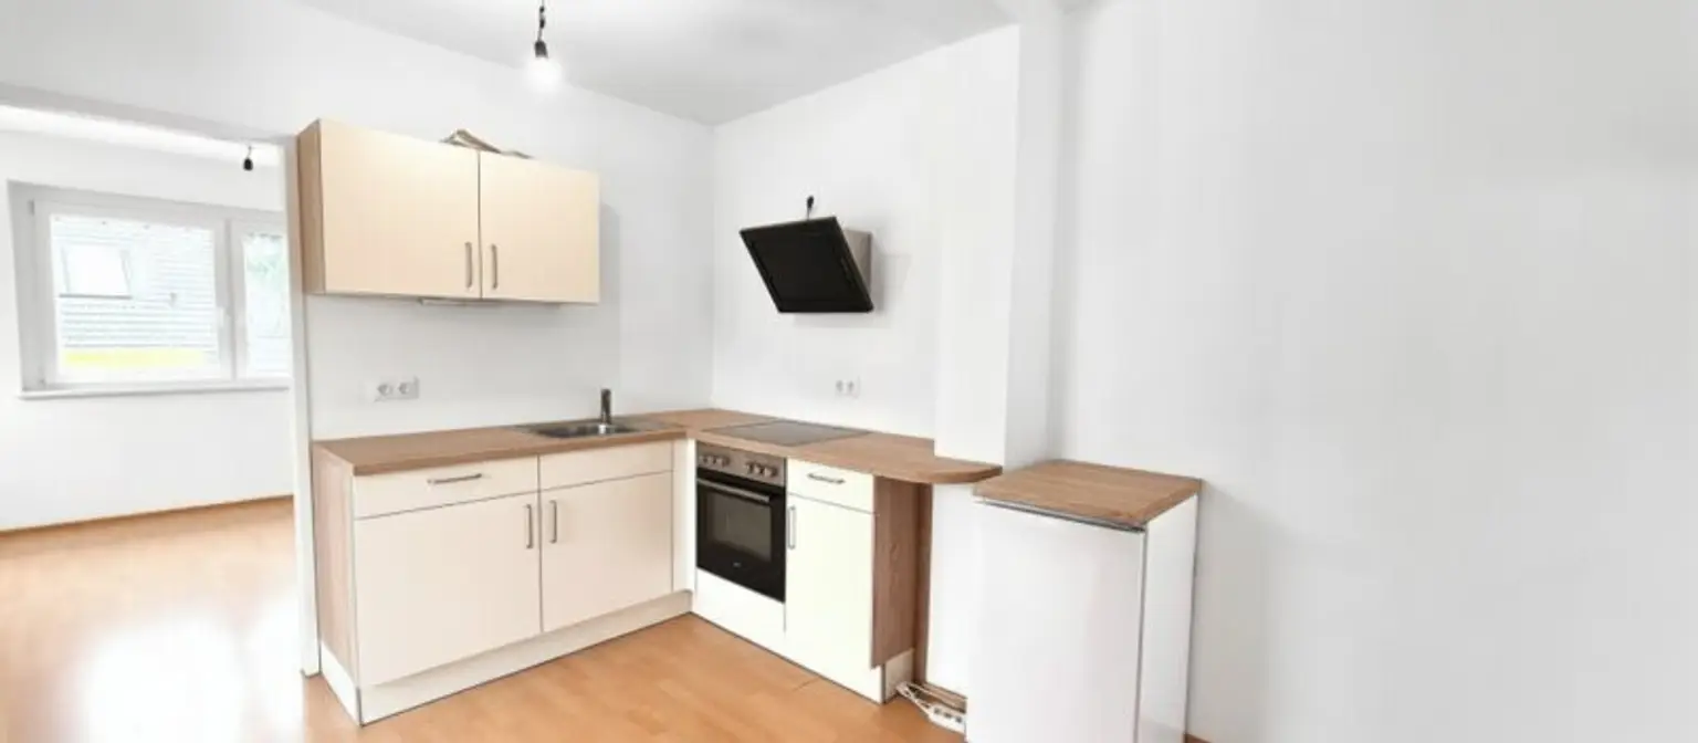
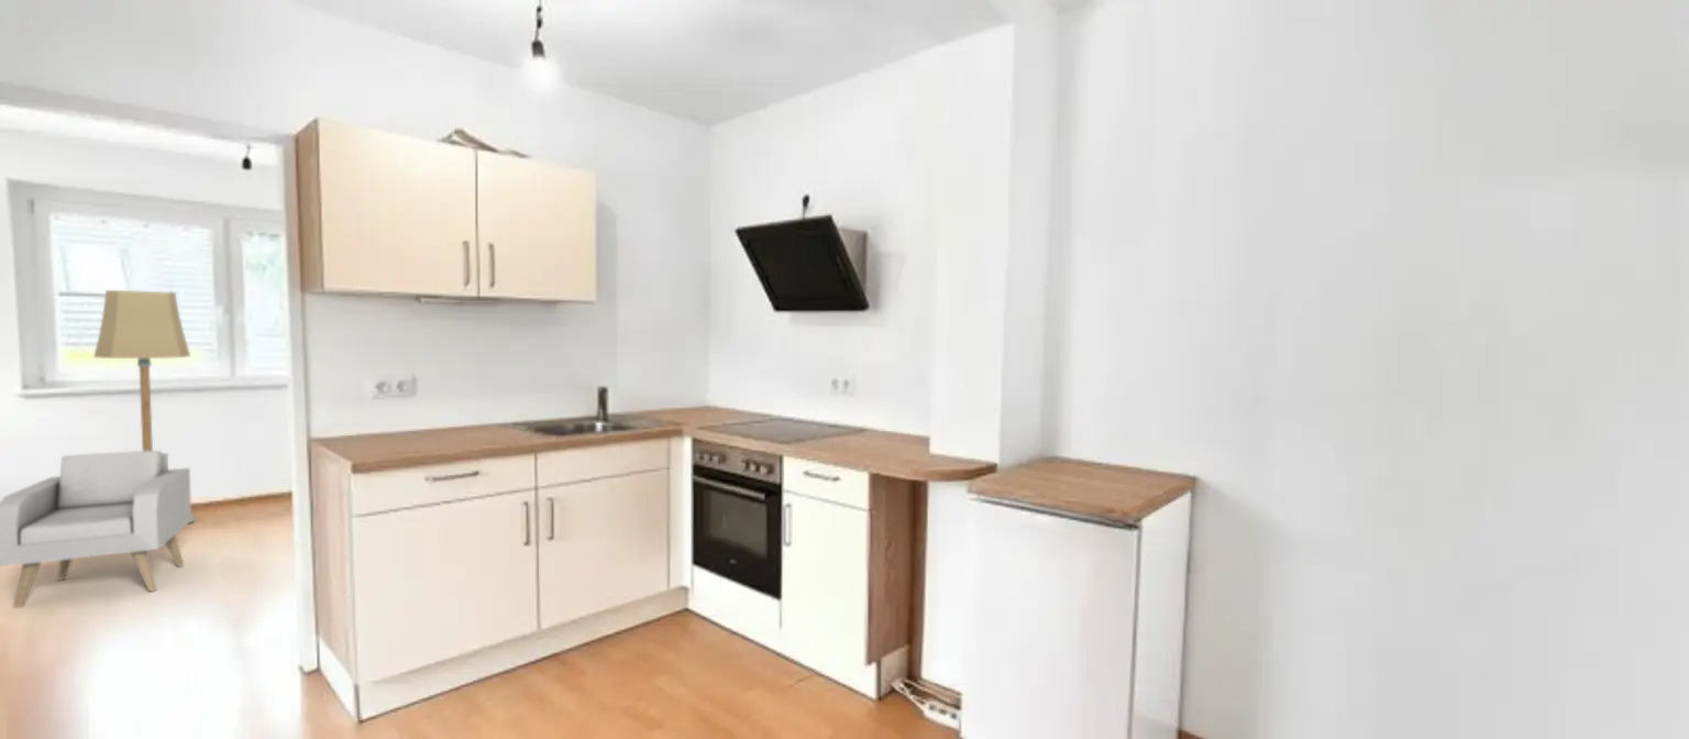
+ armchair (103, 520)
+ floor lamp (145, 409)
